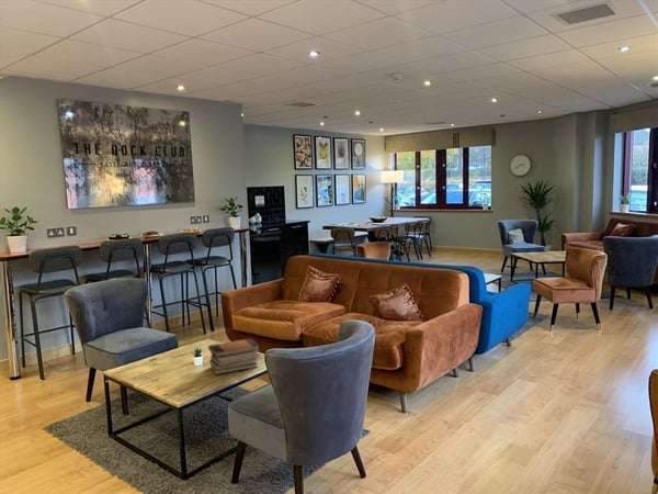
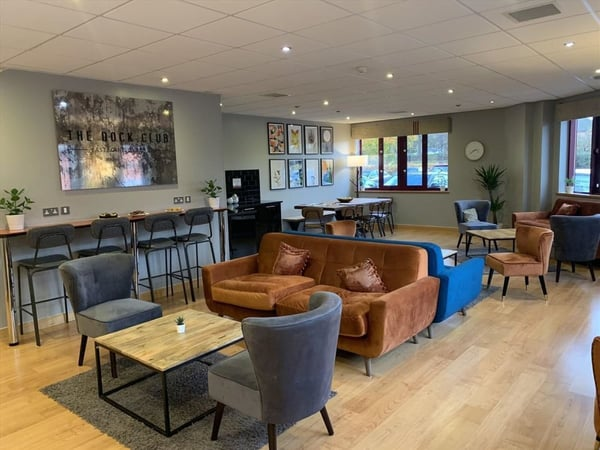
- book stack (234, 356)
